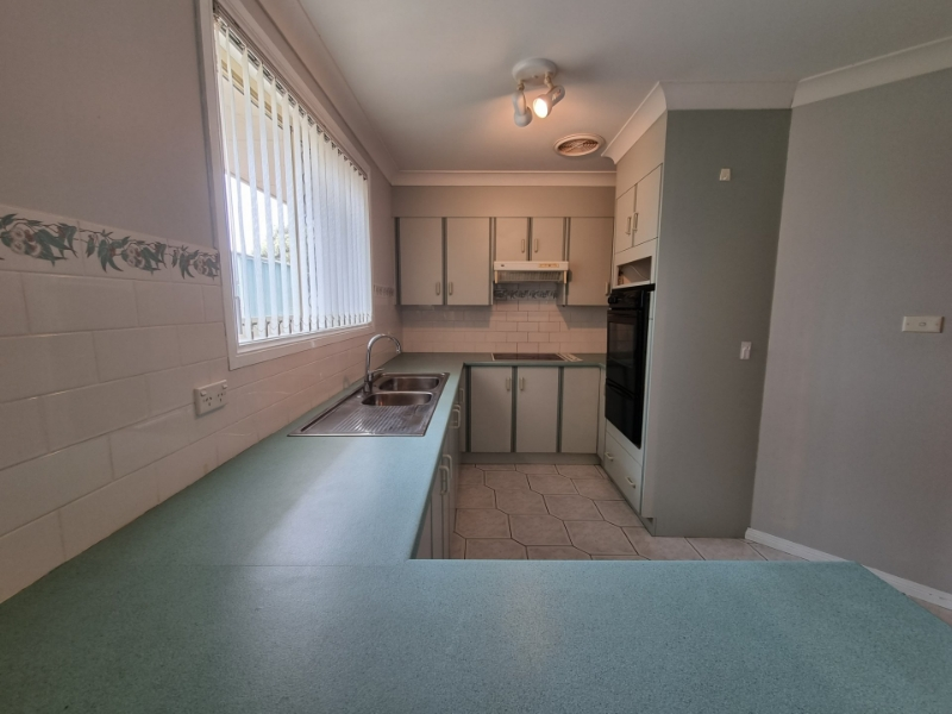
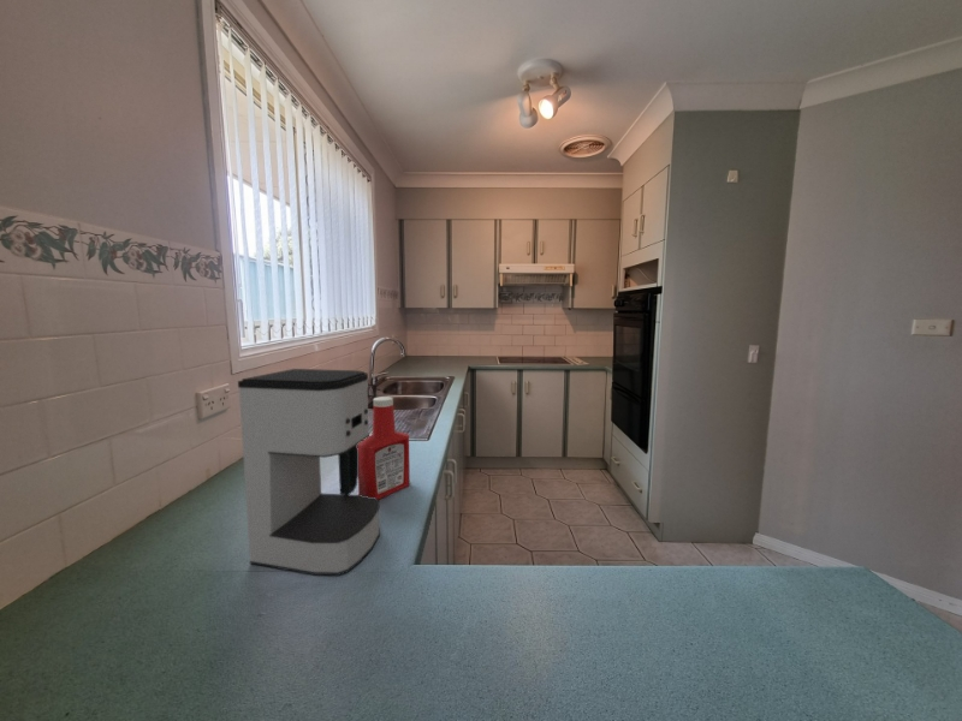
+ coffee maker (325, 457)
+ soap bottle (384, 445)
